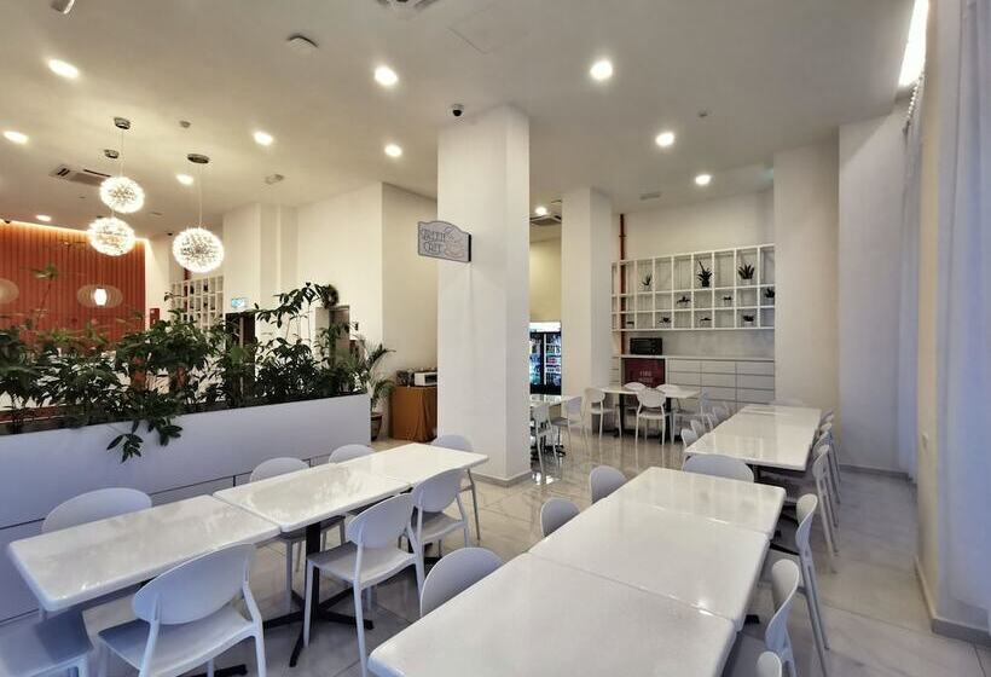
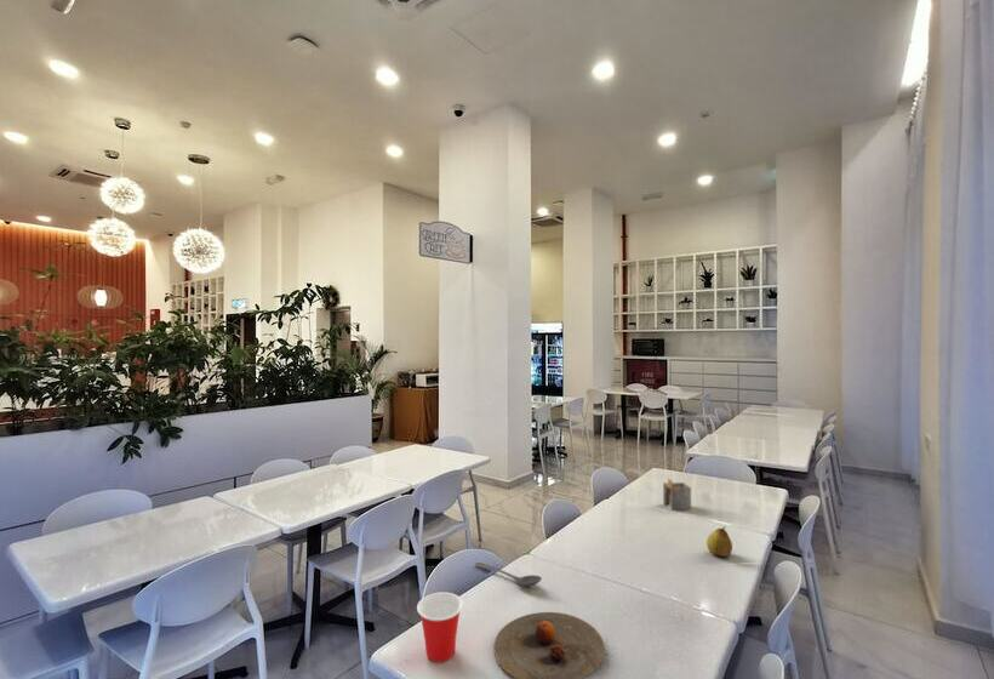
+ napkin holder (676, 491)
+ cup (440, 628)
+ stirrer (504, 571)
+ fruit (719, 538)
+ plate (548, 640)
